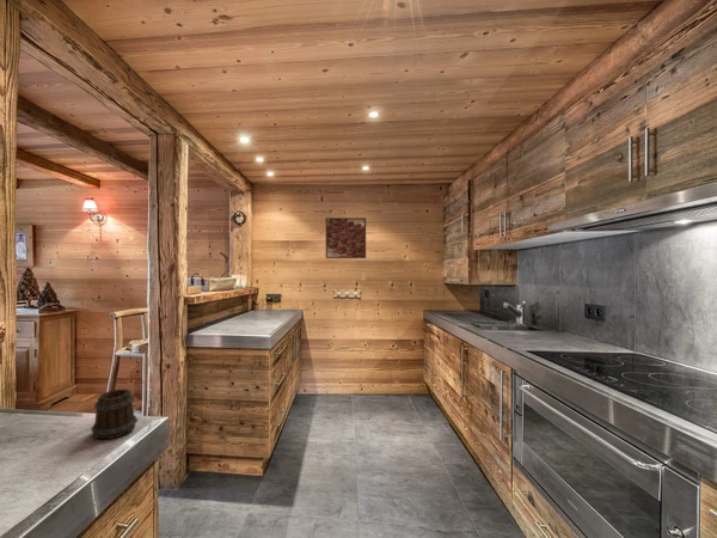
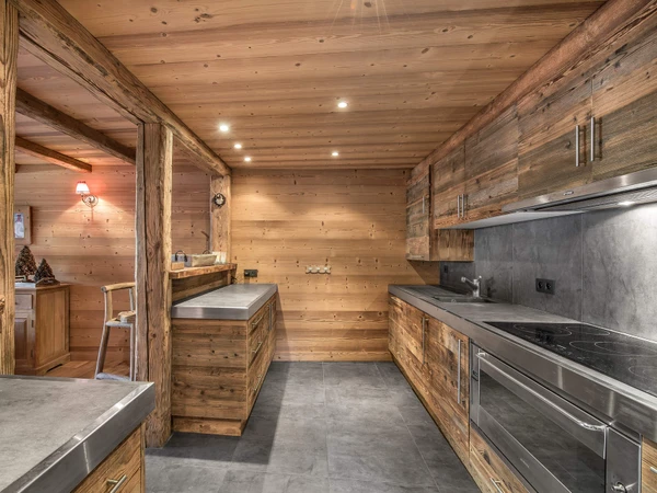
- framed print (345, 238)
- mug (114, 410)
